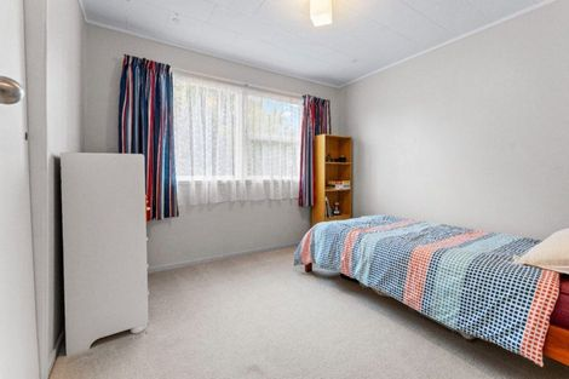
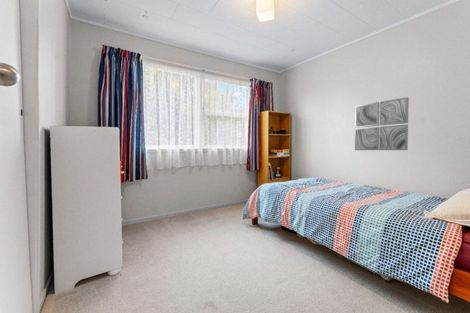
+ wall art (379, 125)
